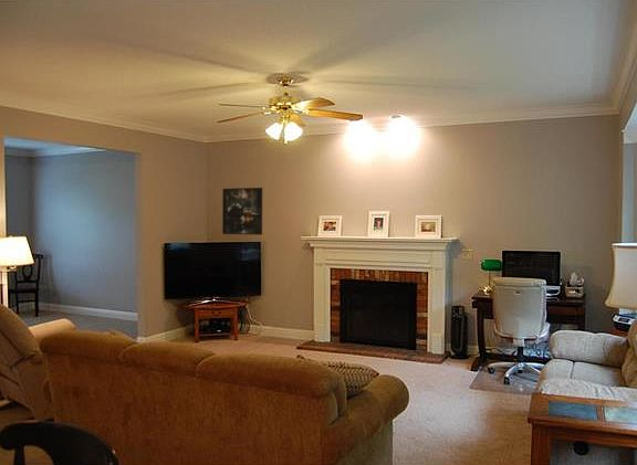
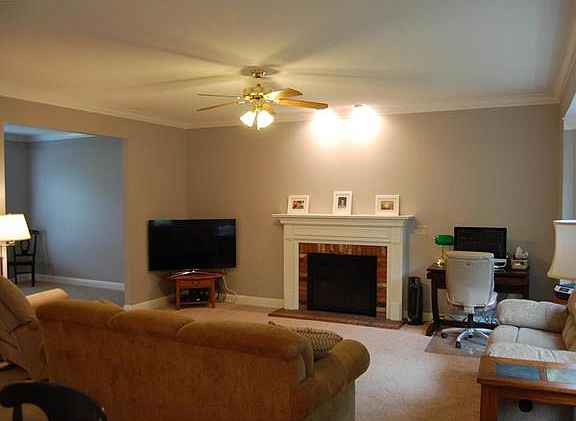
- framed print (242, 211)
